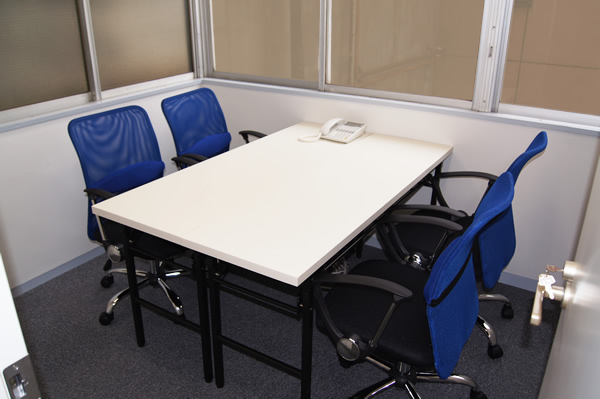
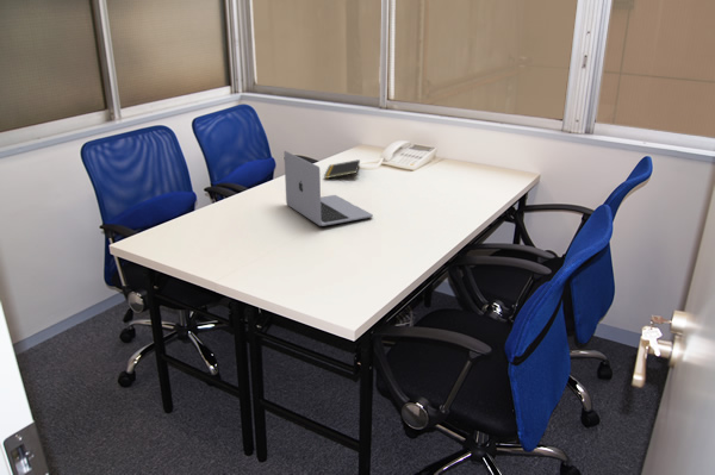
+ laptop (319, 183)
+ notepad (342, 168)
